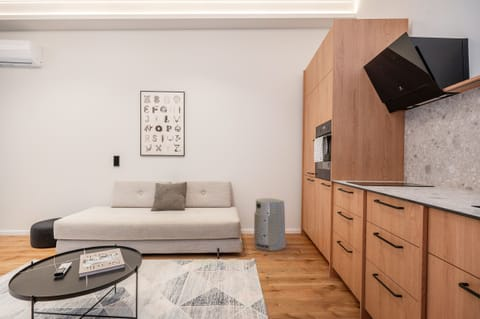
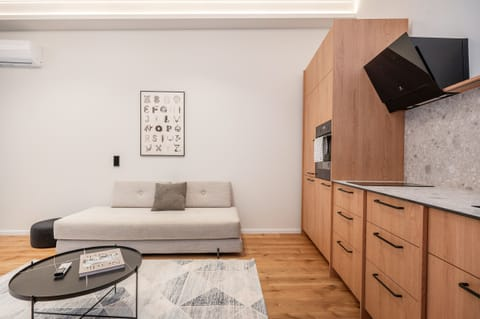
- air purifier (268, 223)
